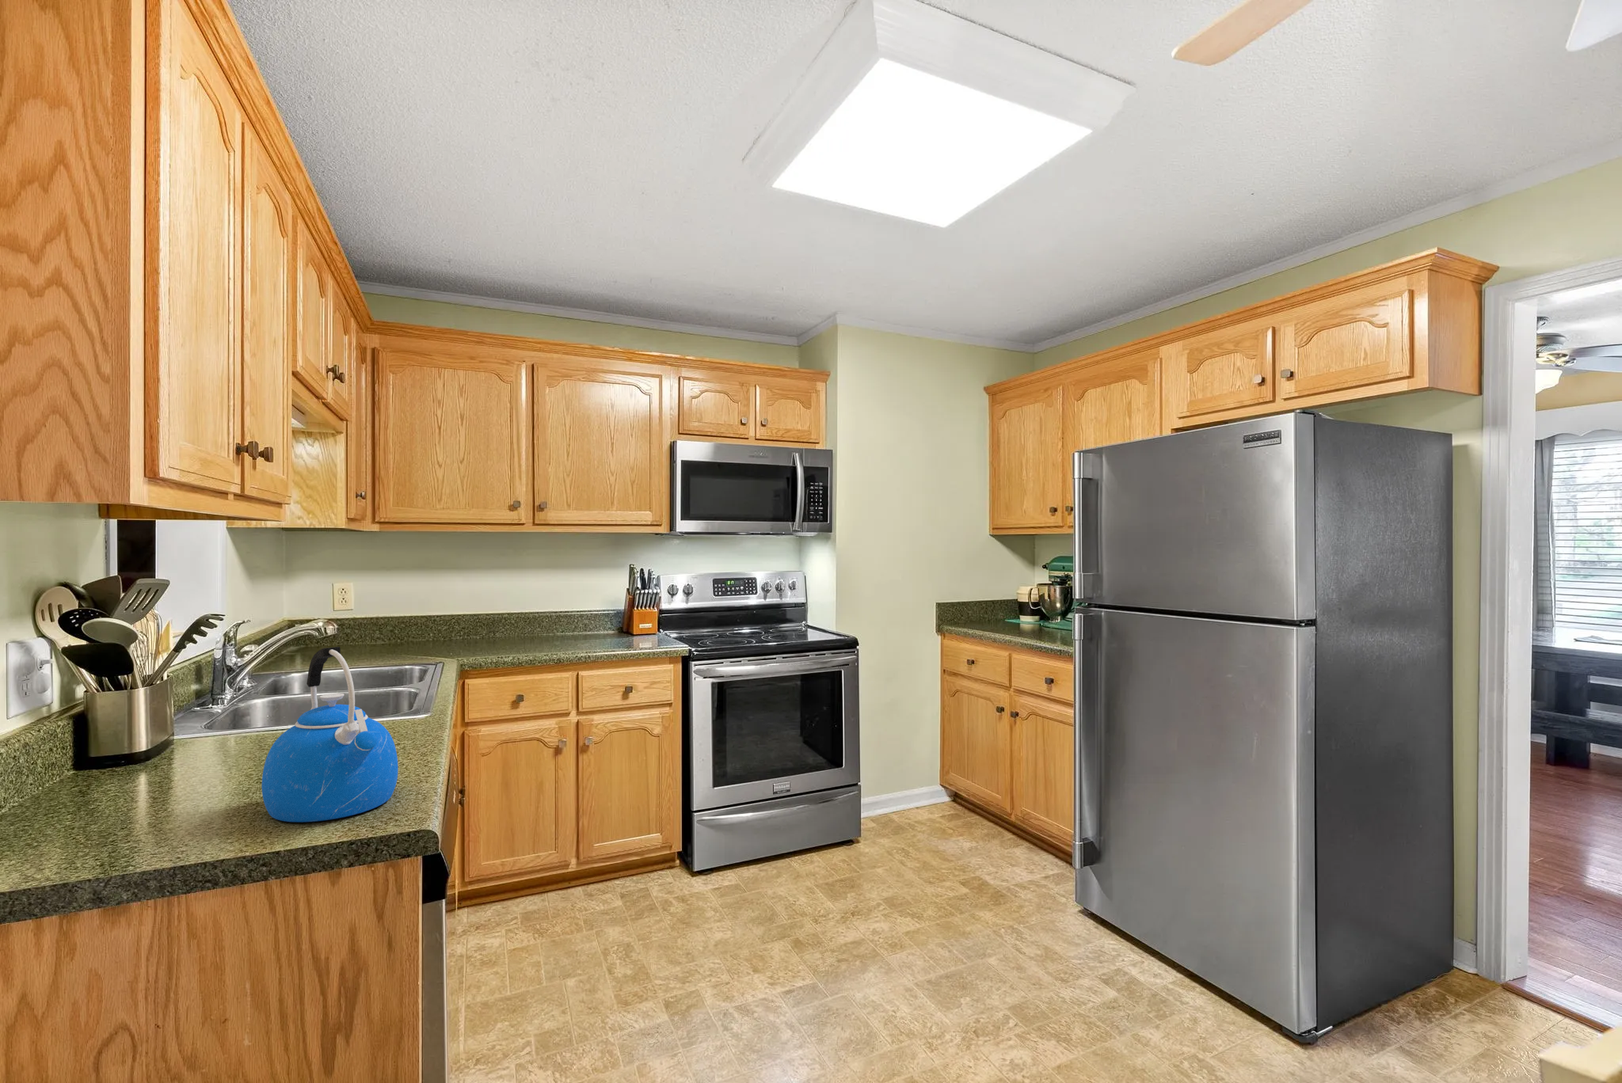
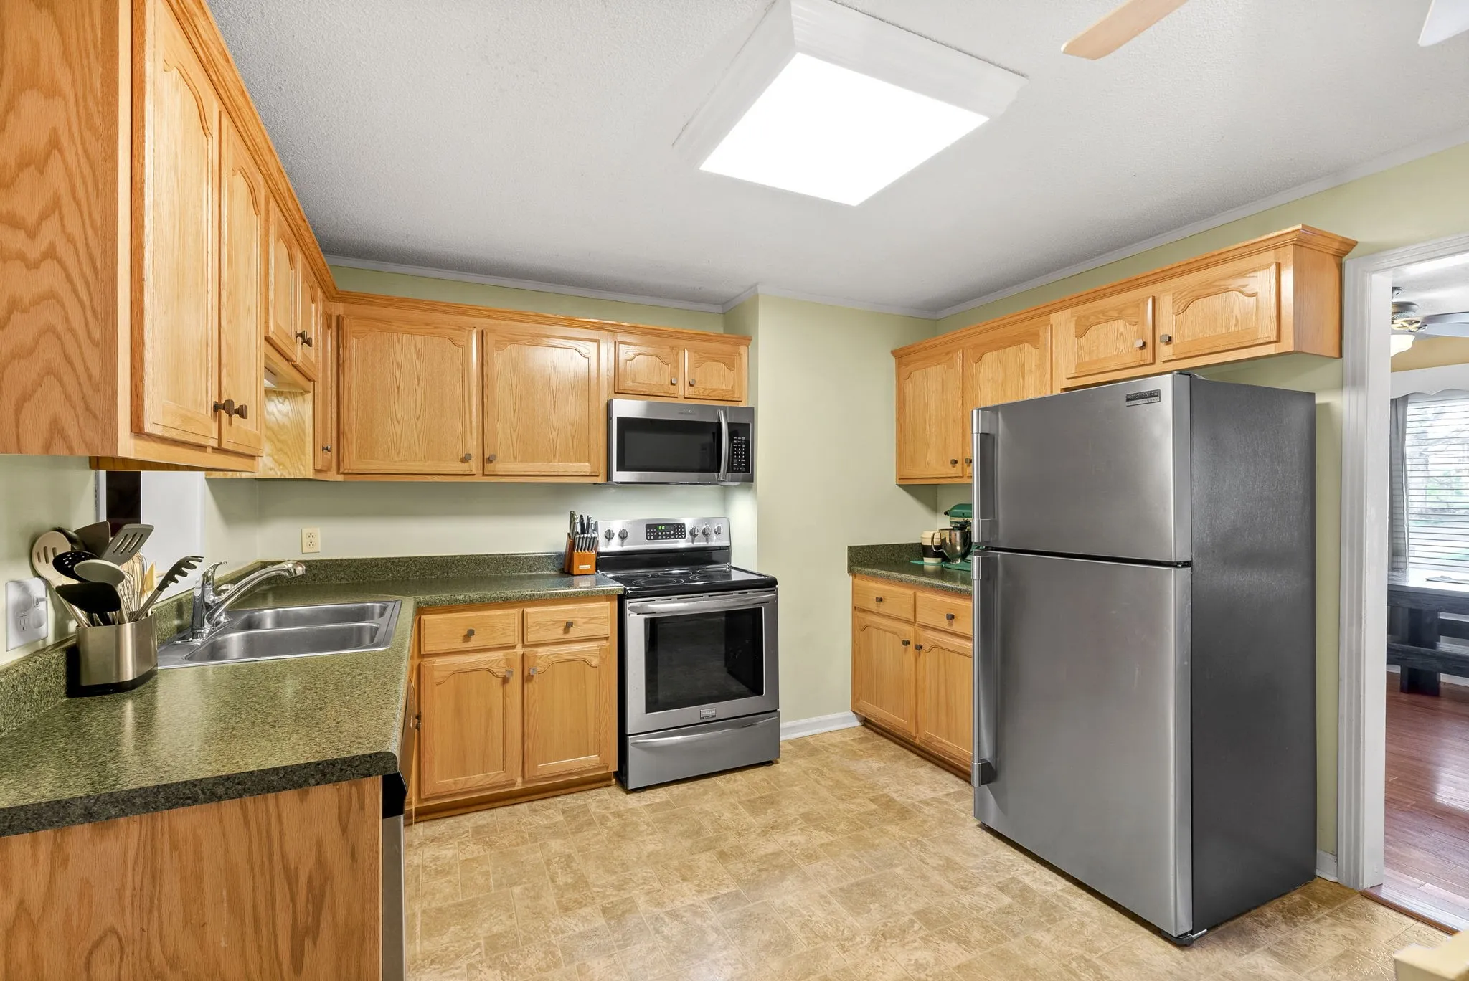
- kettle (337, 728)
